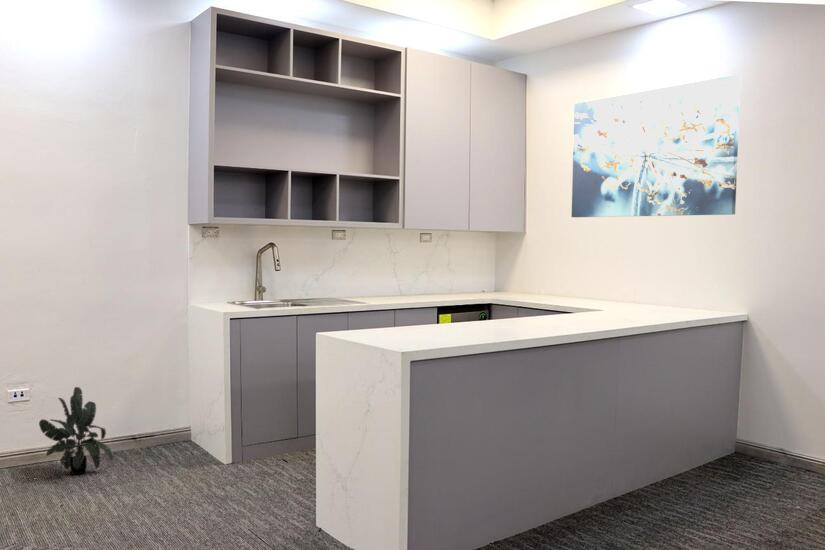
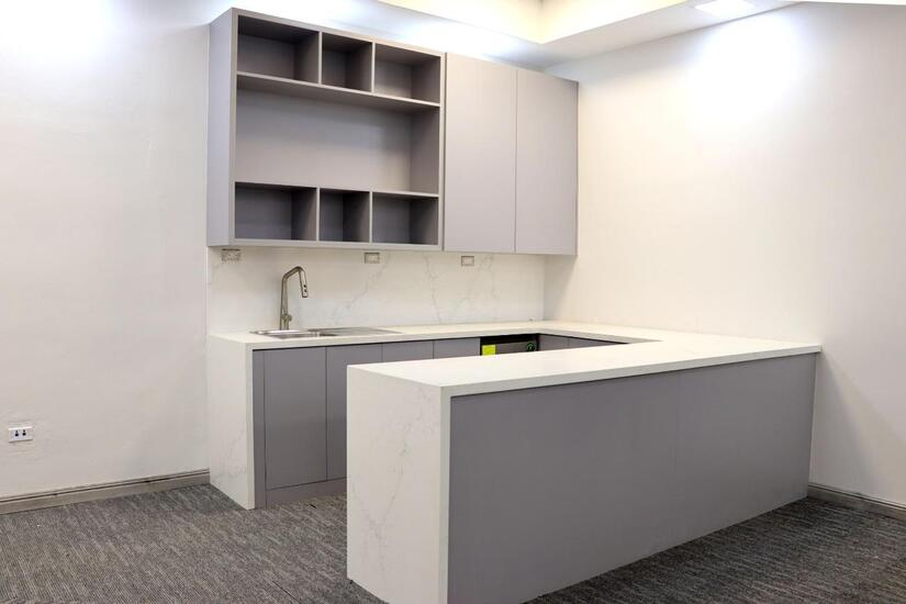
- potted plant (82, 431)
- wall art (647, 153)
